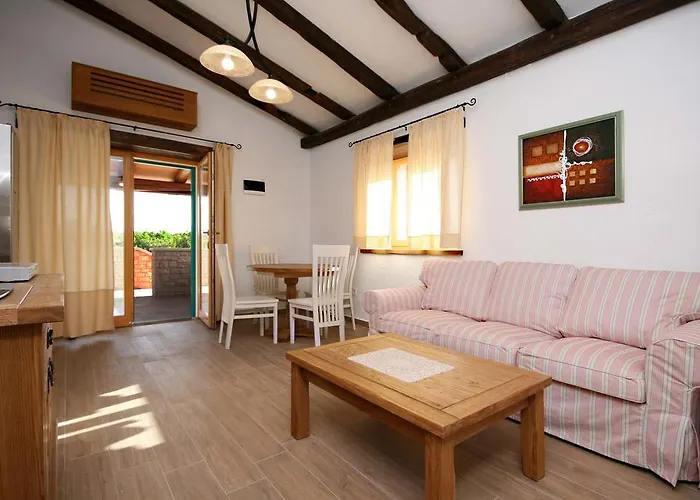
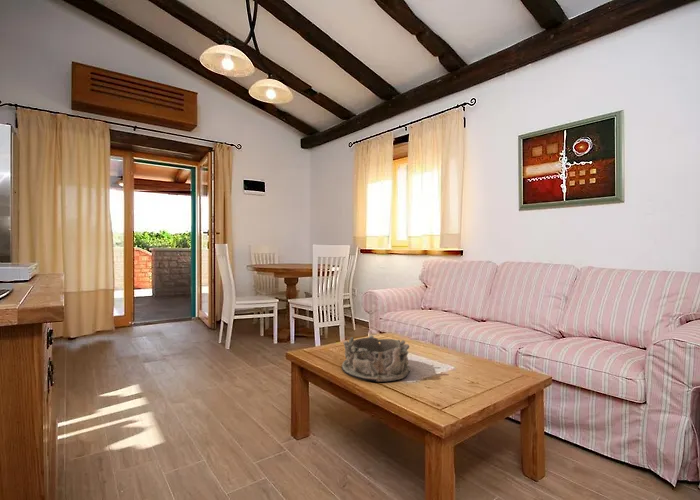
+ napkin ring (375, 354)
